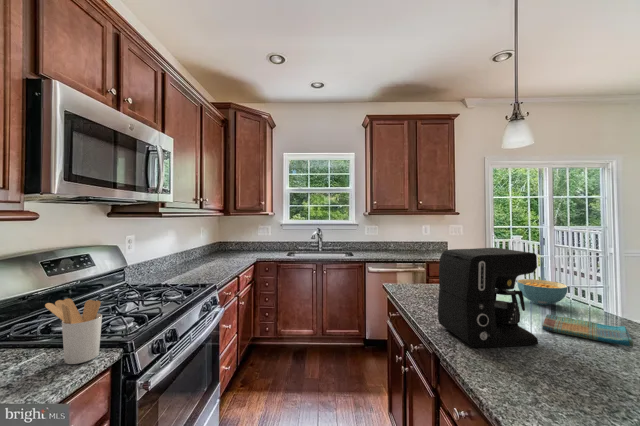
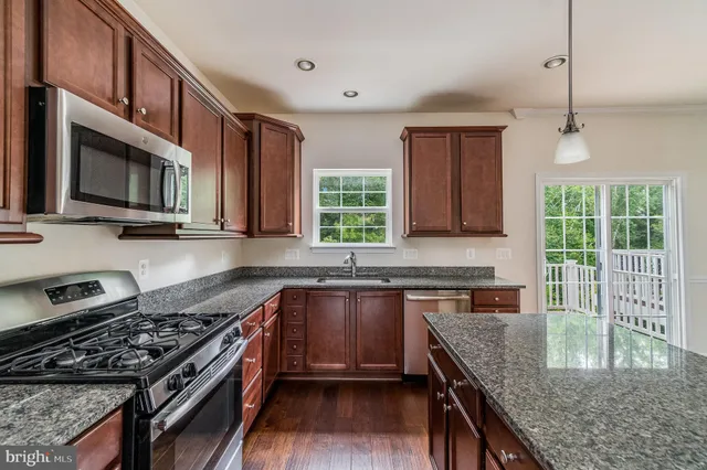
- cereal bowl (541, 293)
- coffee maker (488, 292)
- utensil holder (74, 327)
- dish towel (584, 328)
